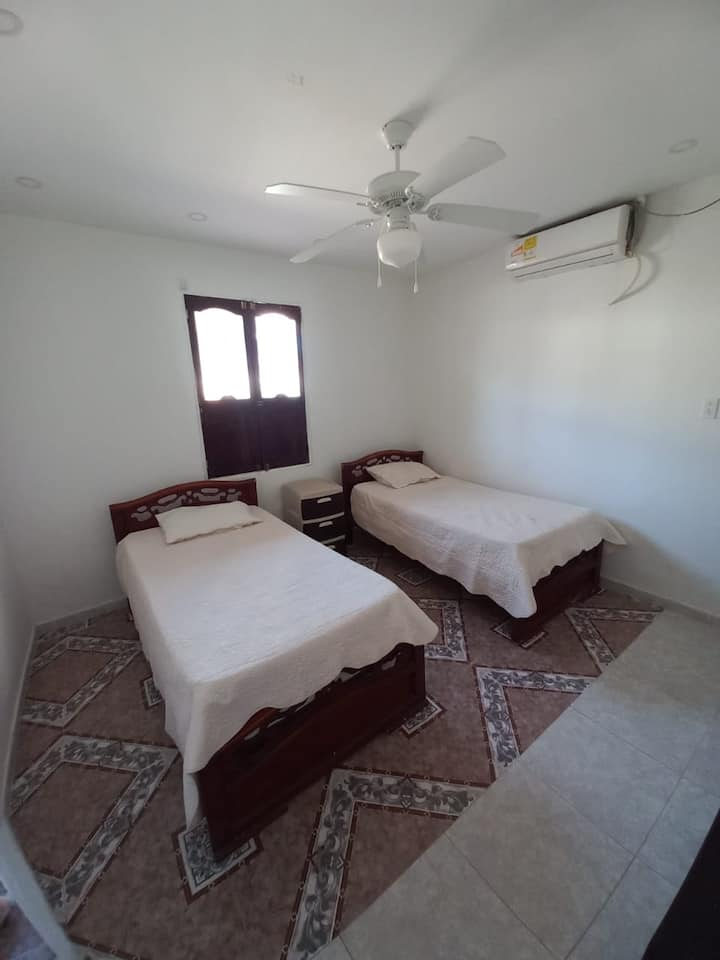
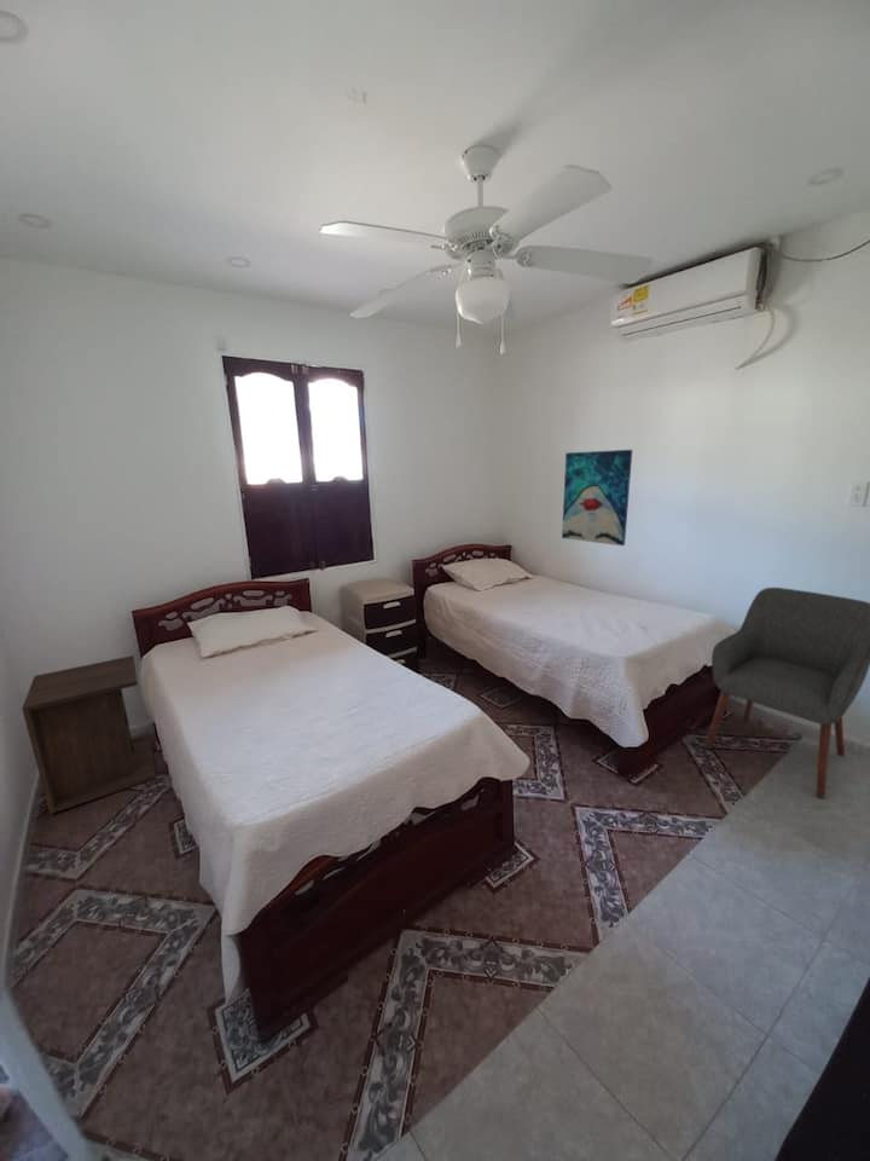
+ wall art (593, 497)
+ nightstand (95, 727)
+ chair (789, 680)
